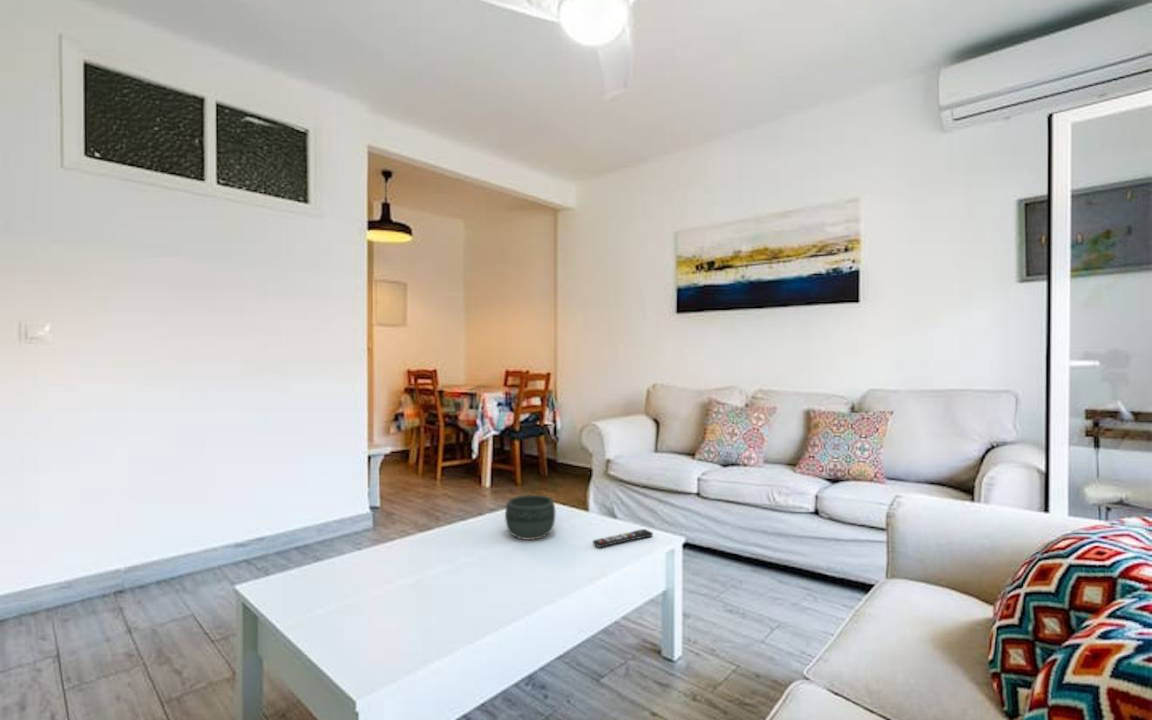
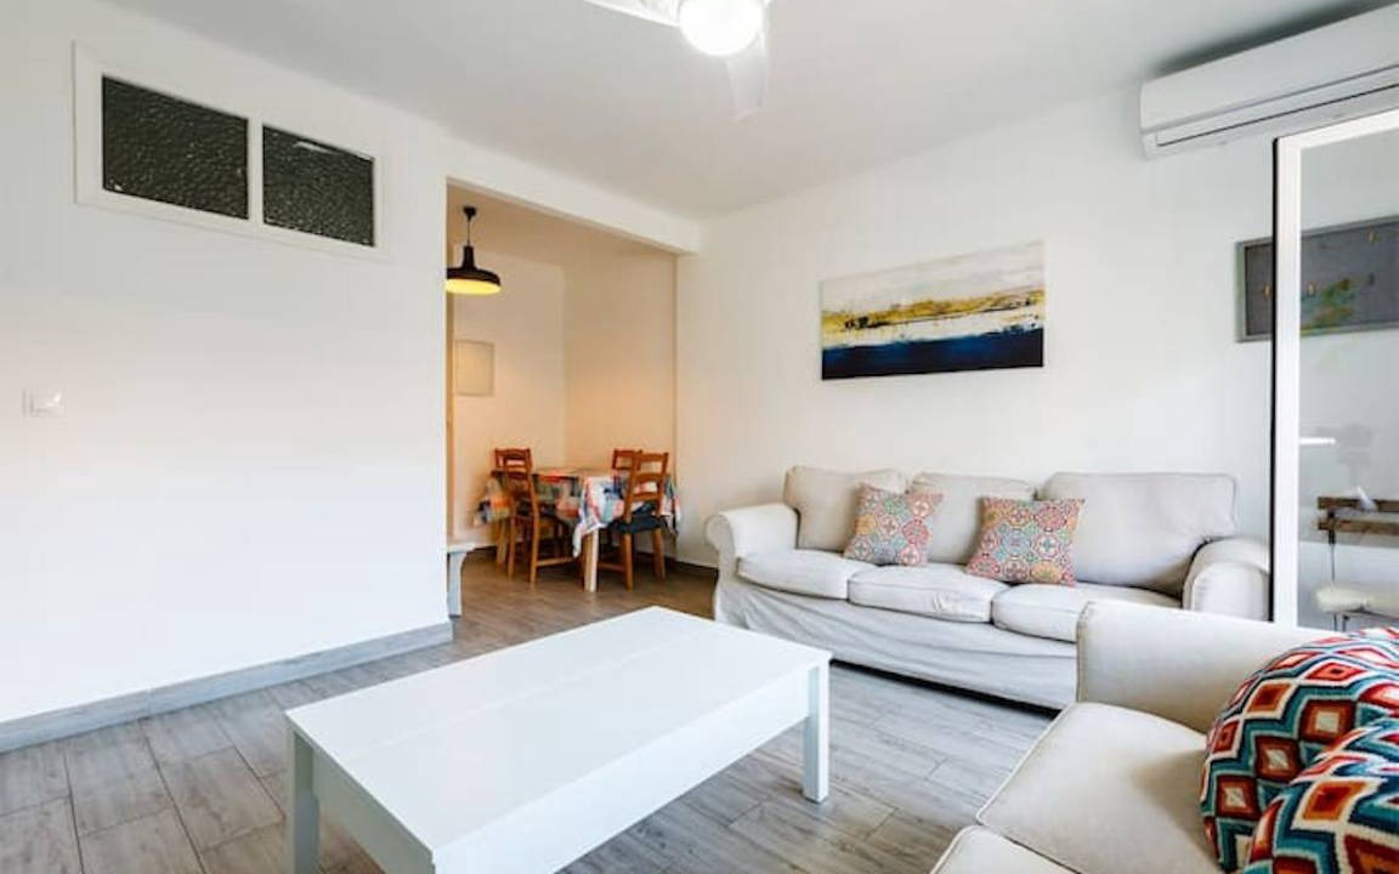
- bowl (530, 517)
- remote control (623, 538)
